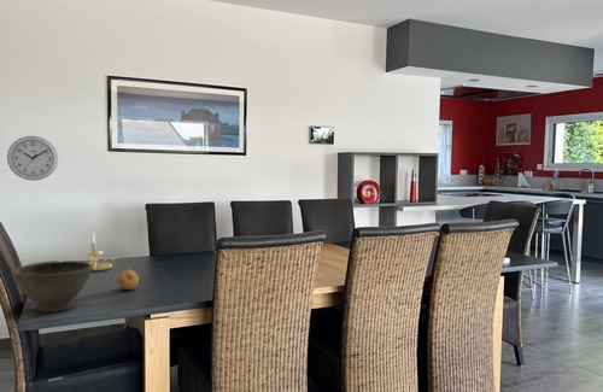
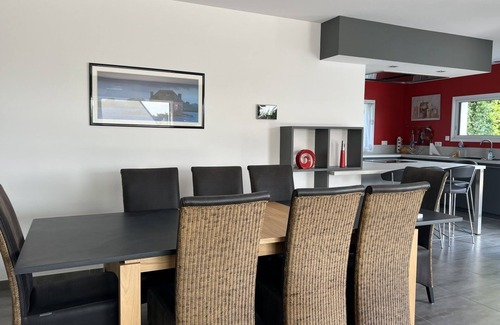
- fruit (128, 279)
- bowl (54, 287)
- candle holder (96, 251)
- wall clock (33, 158)
